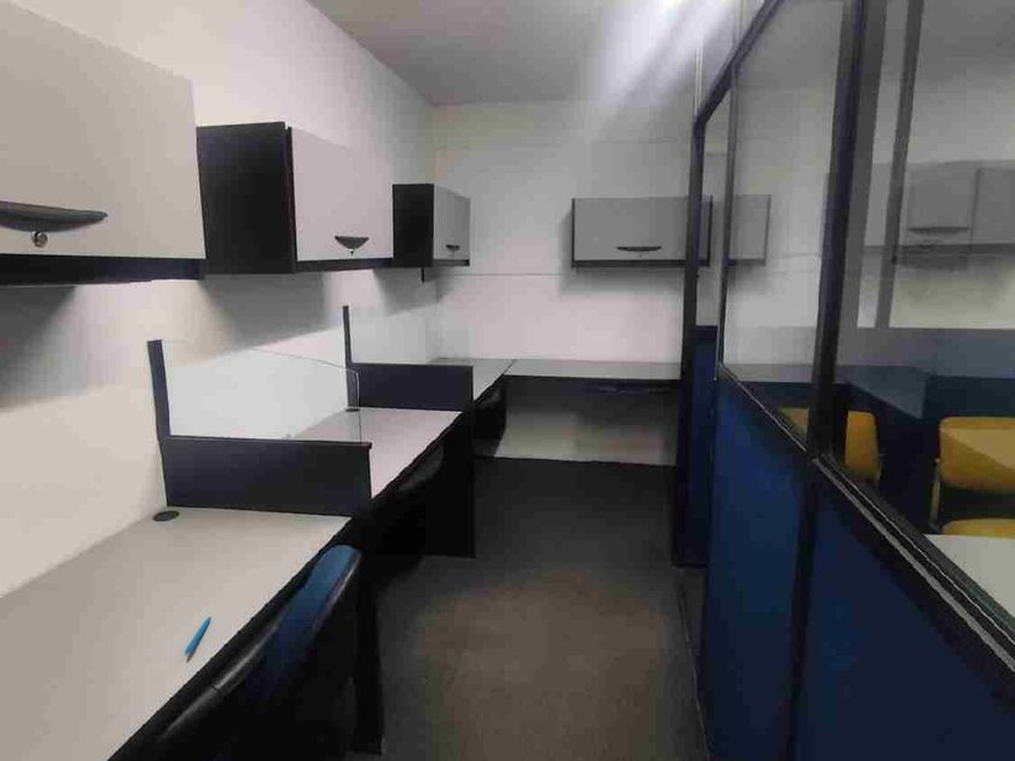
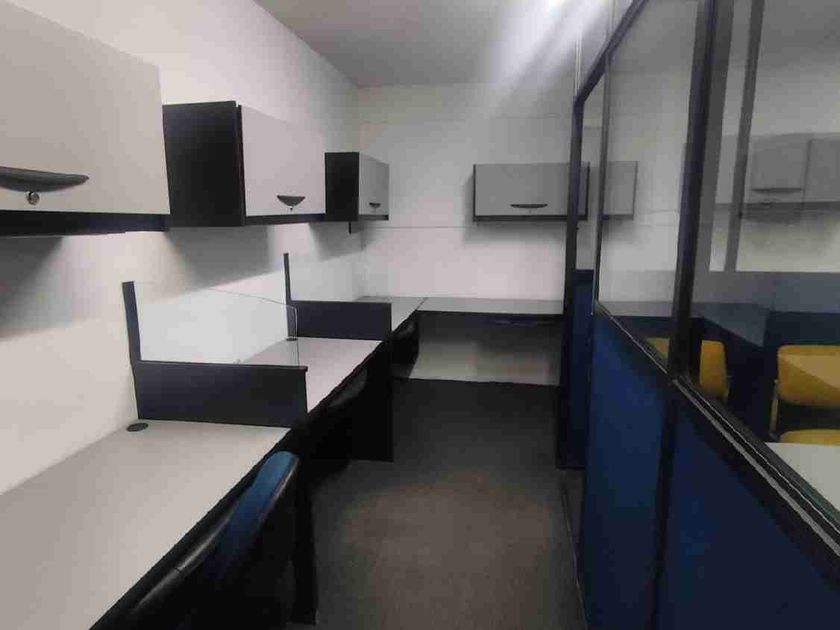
- pen (198, 634)
